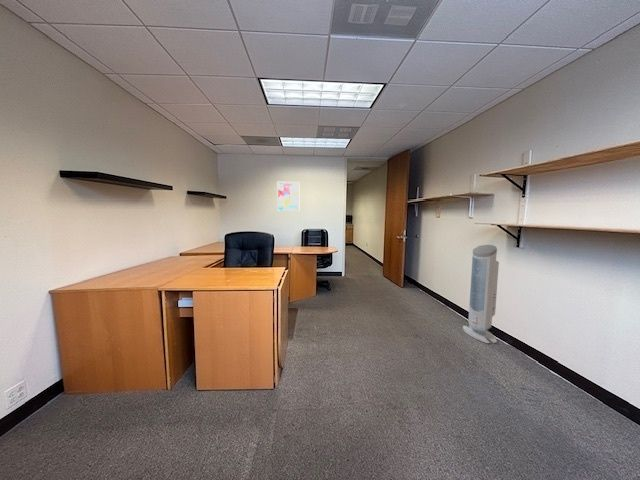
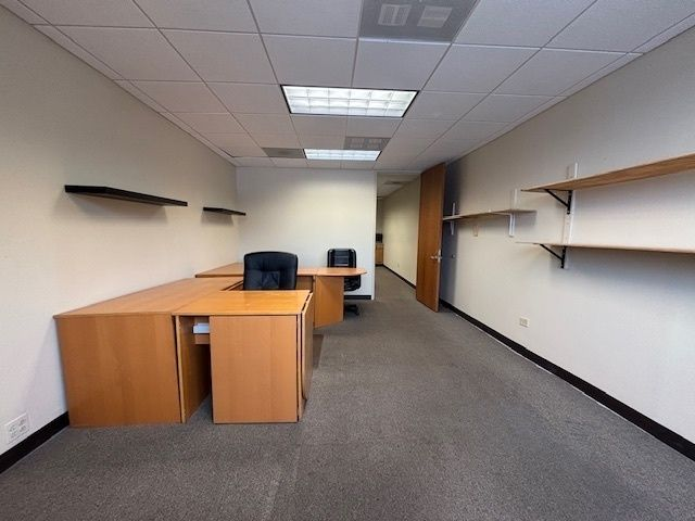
- air purifier (481, 290)
- wall art (288, 196)
